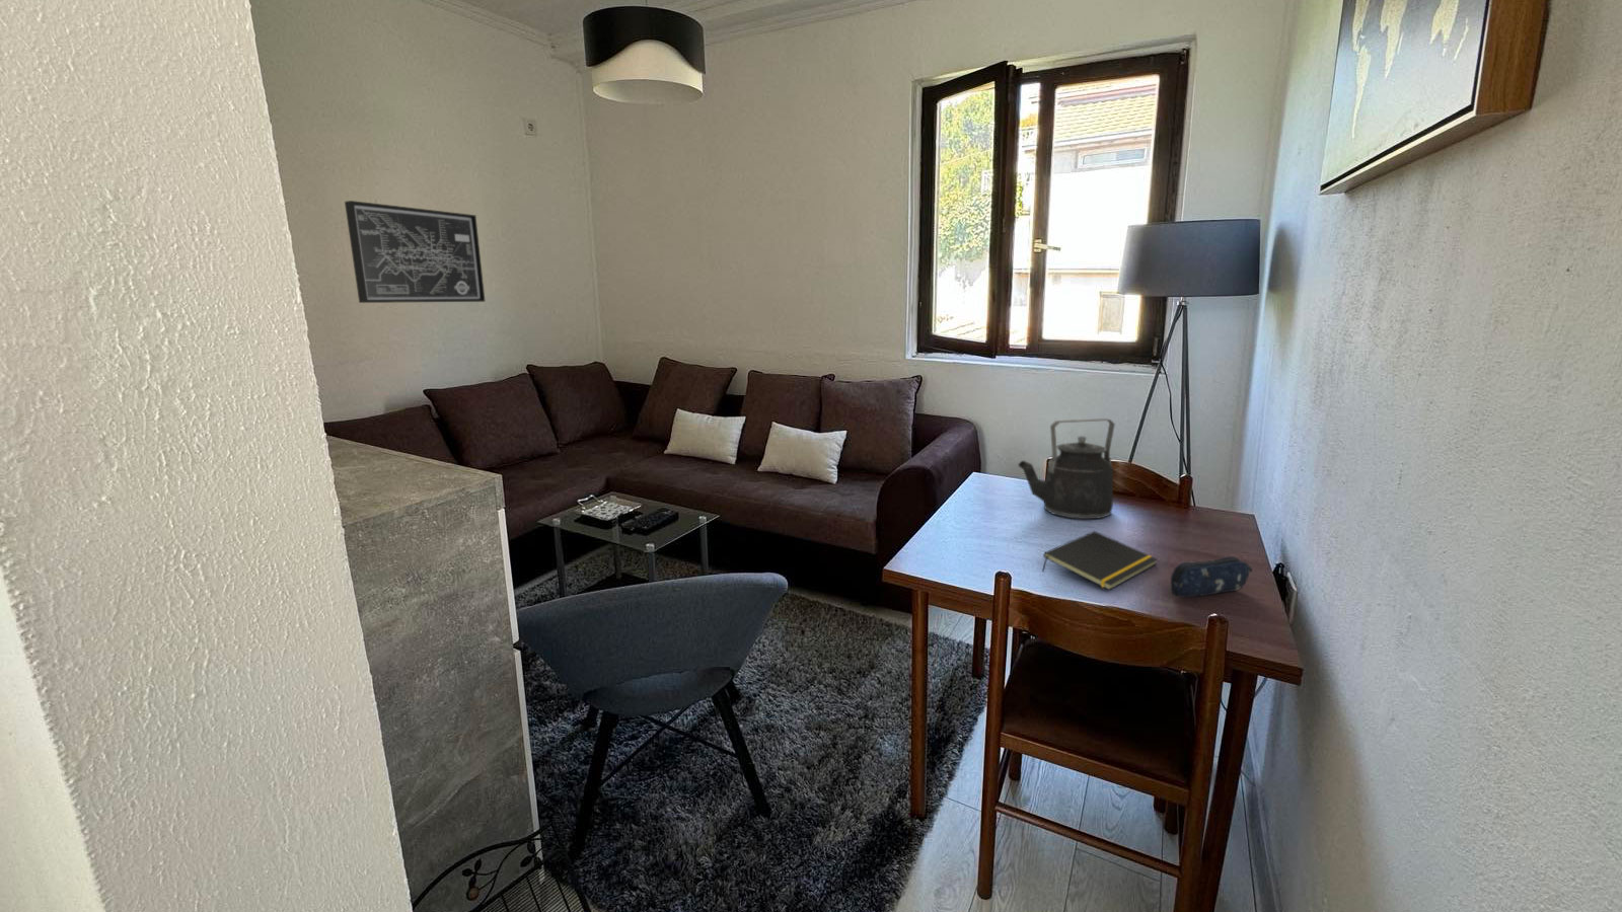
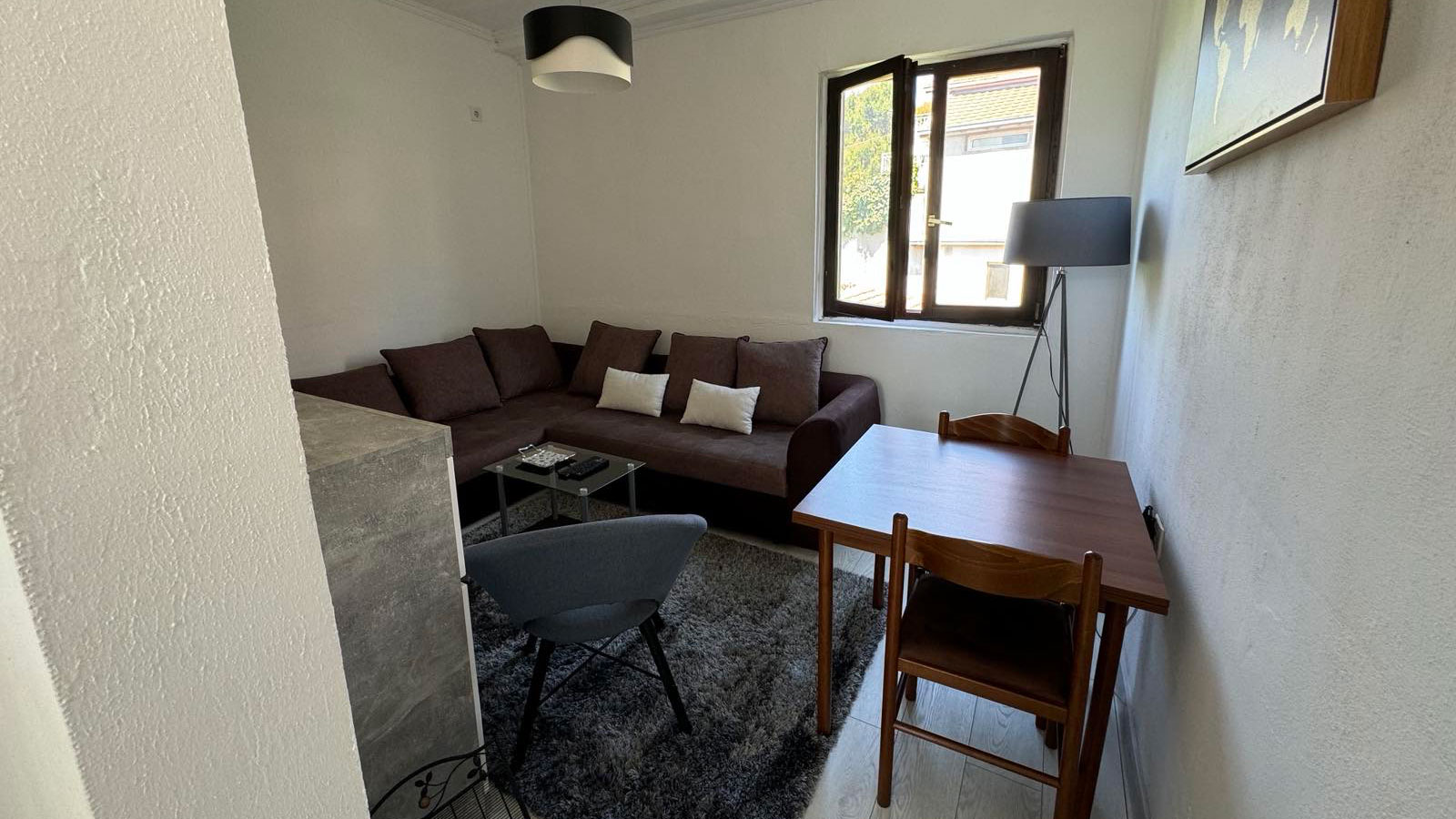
- wall art (421, 255)
- kettle (1065, 467)
- pencil case (1210, 577)
- notepad (1101, 557)
